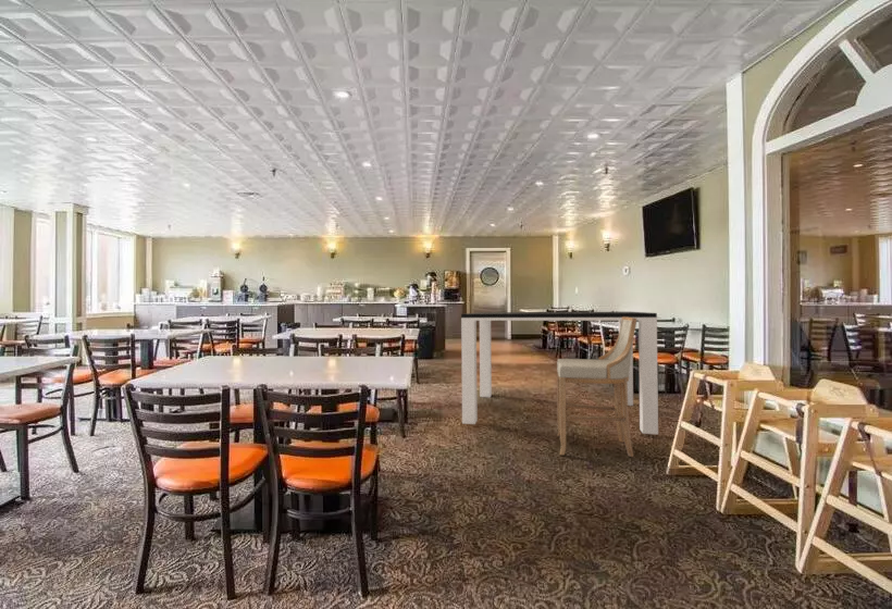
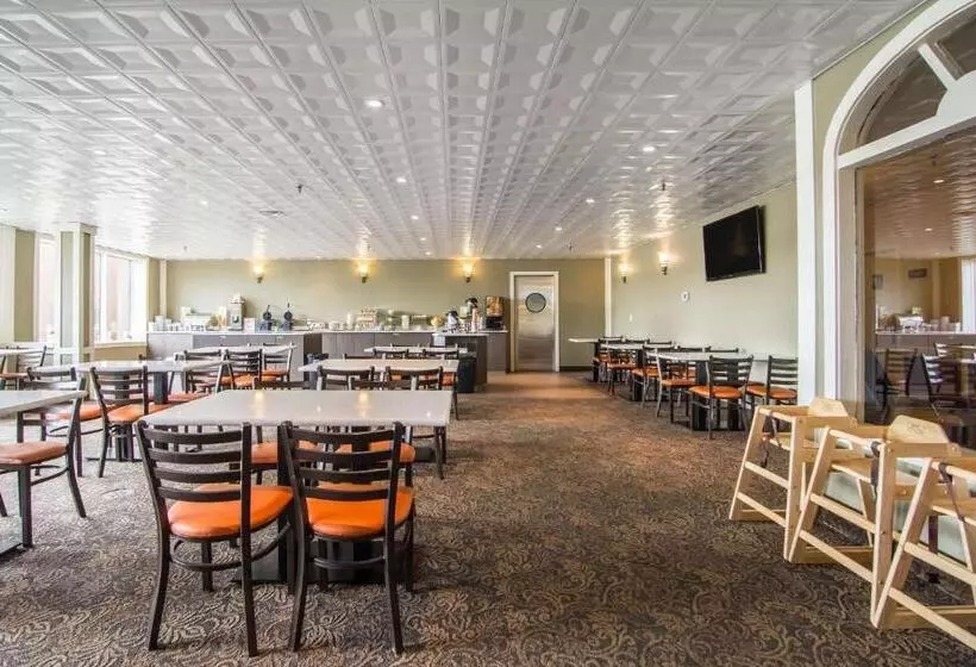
- dining table (554, 320)
- bar stool (595, 382)
